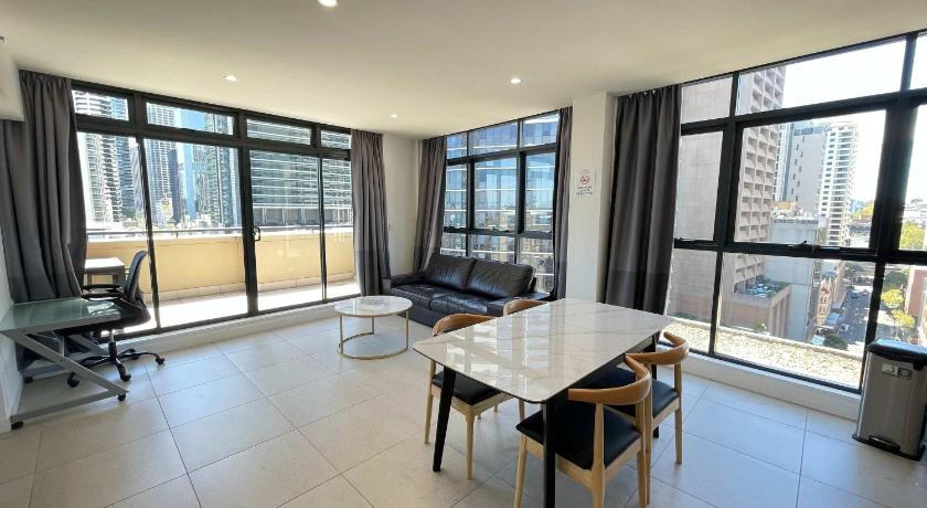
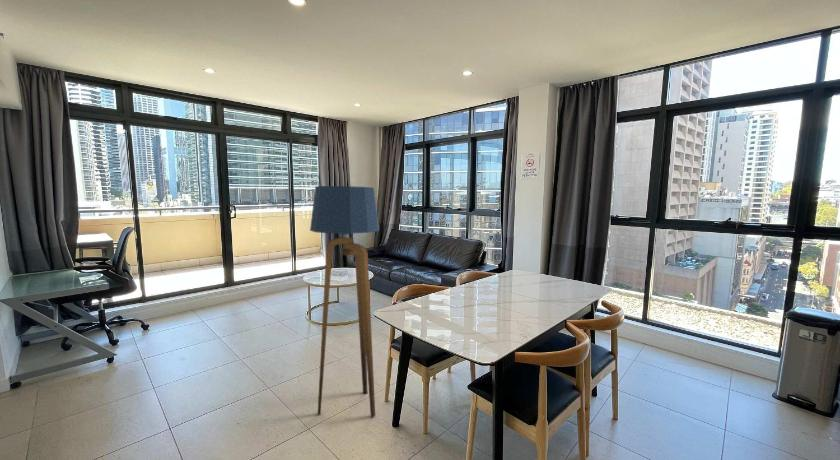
+ floor lamp (357, 299)
